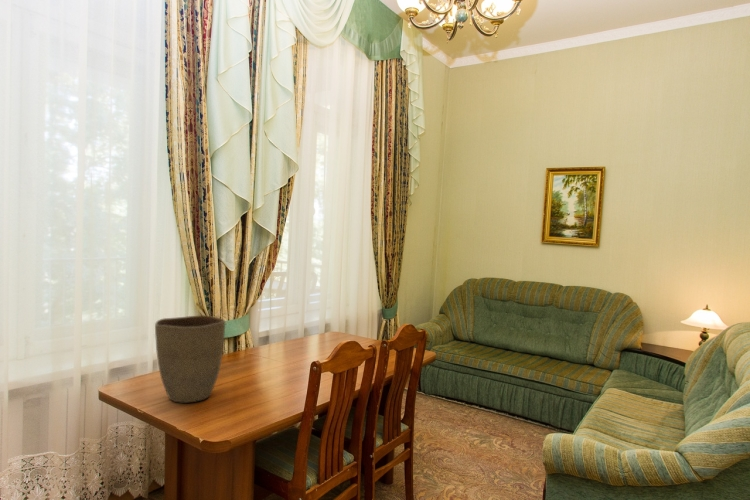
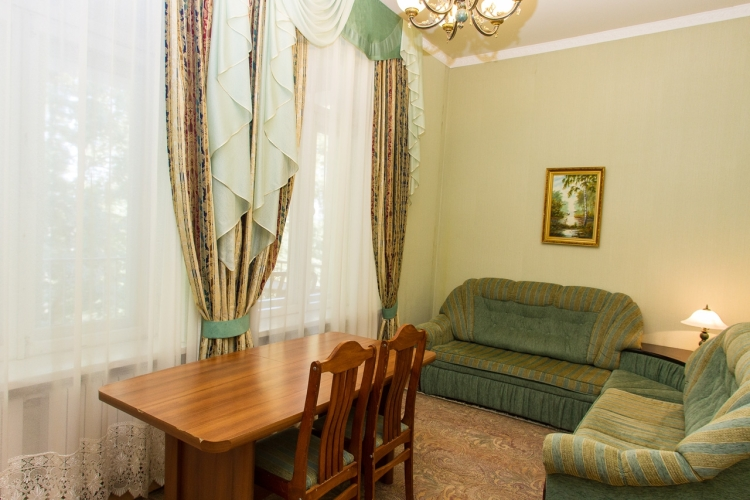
- vase (189, 357)
